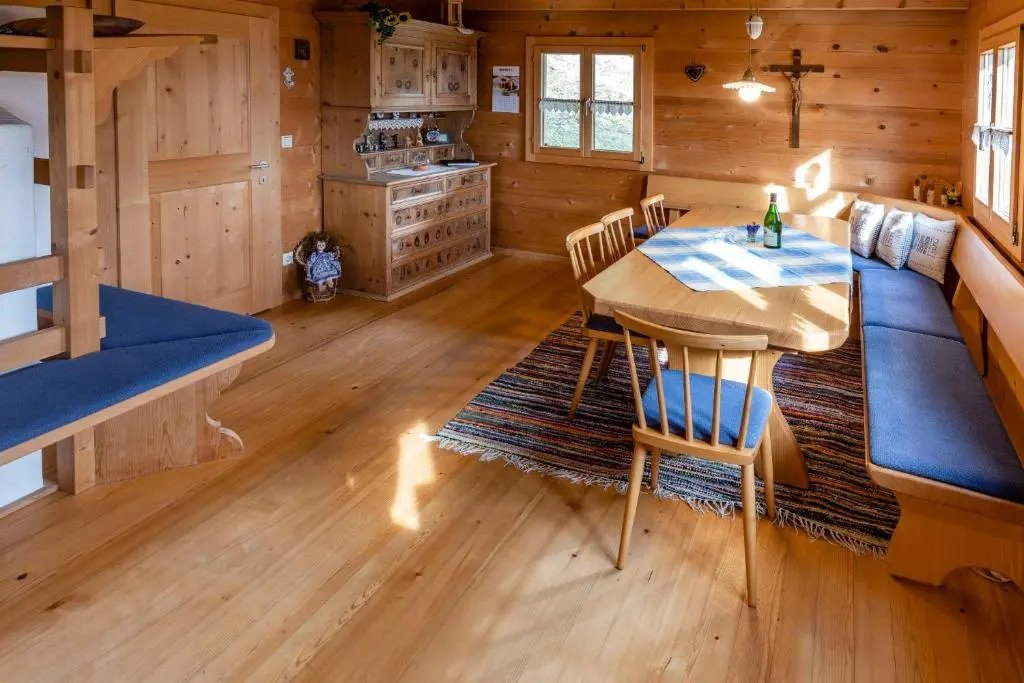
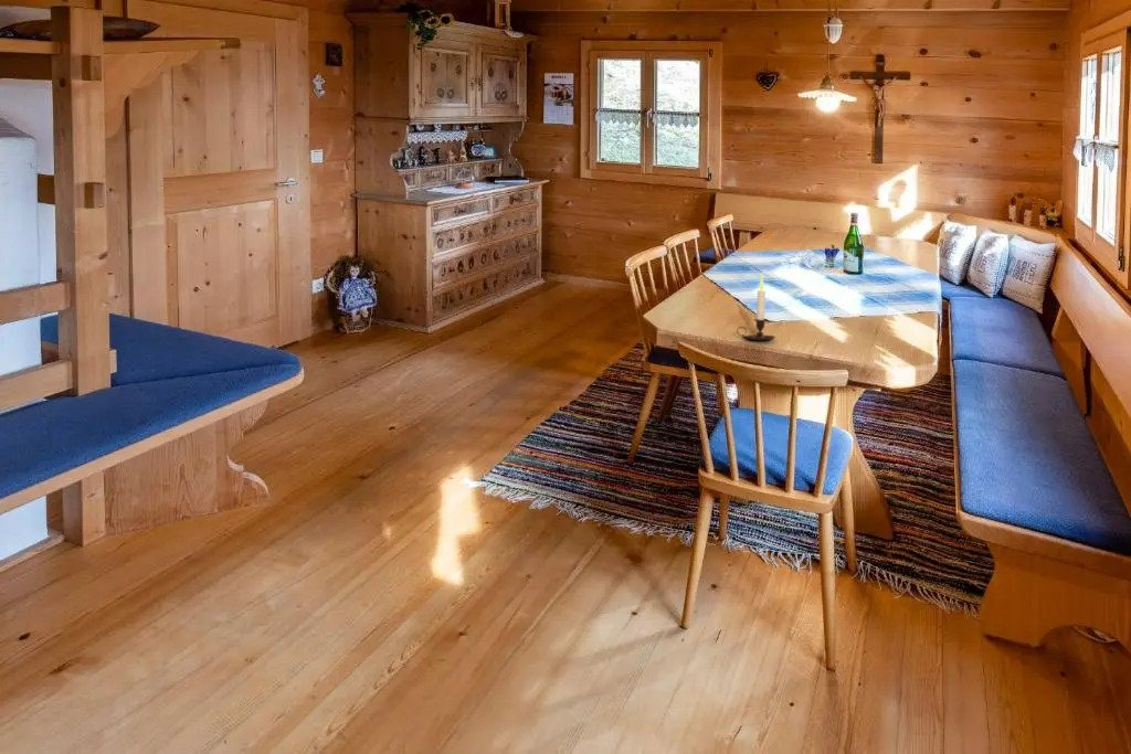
+ candle (757, 307)
